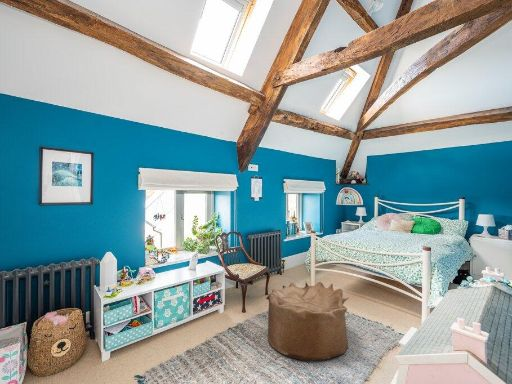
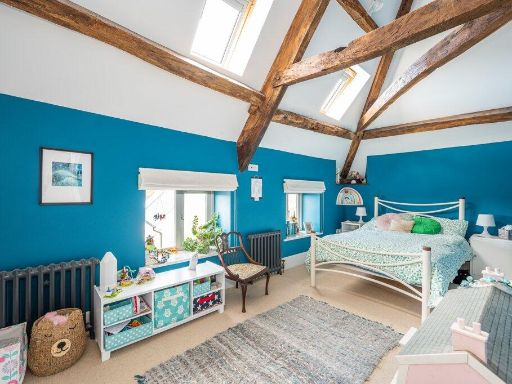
- bean bag chair (305, 312)
